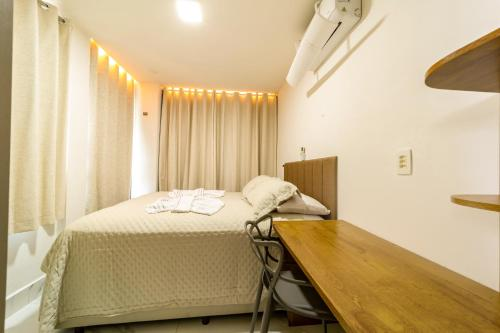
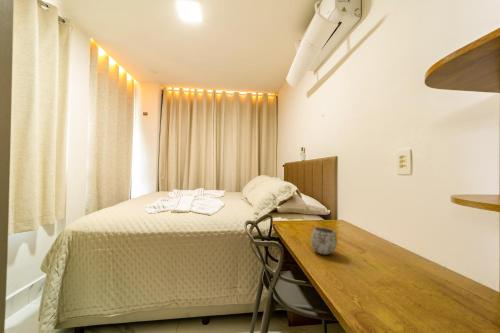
+ mug (322, 239)
